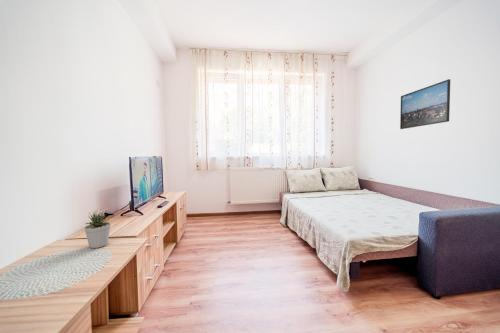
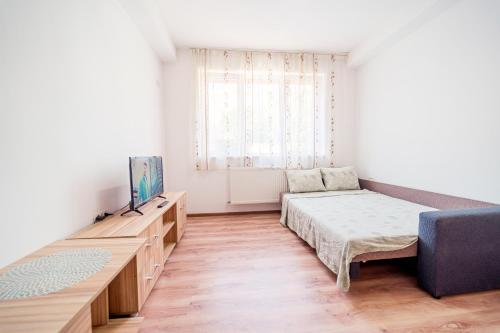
- potted plant (98, 227)
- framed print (422, 107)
